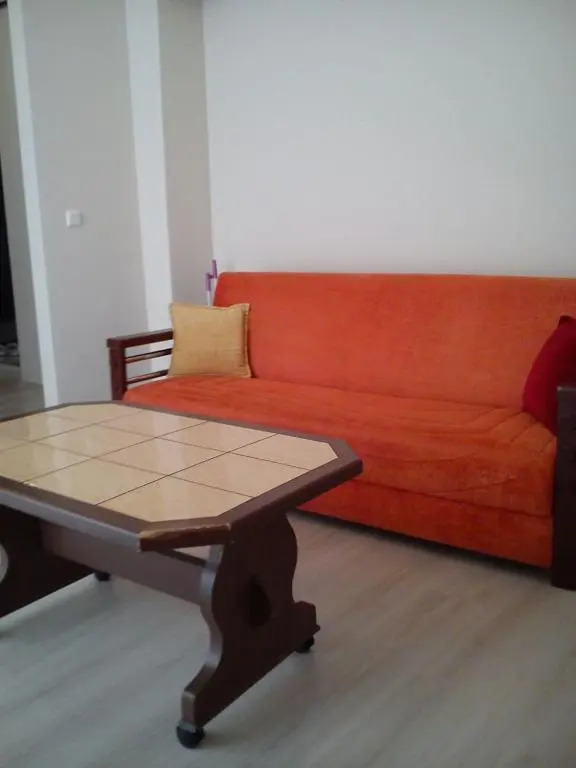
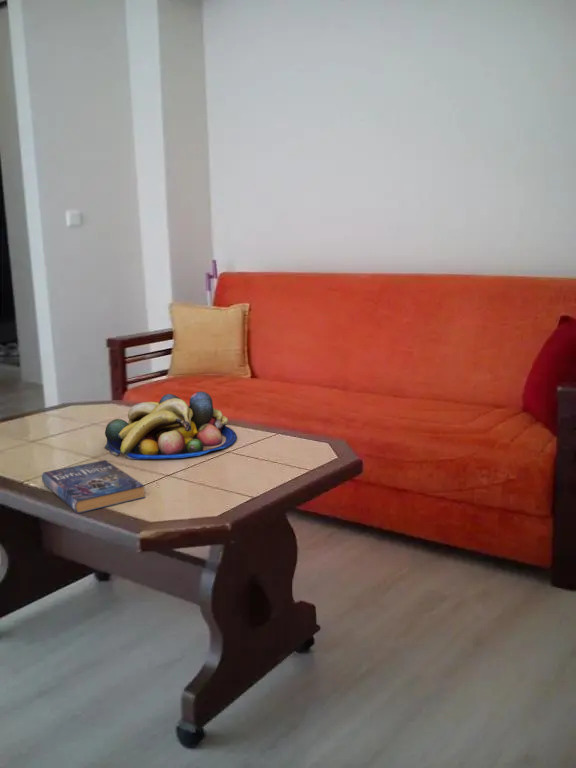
+ book (91, 484)
+ fruit bowl (172, 419)
